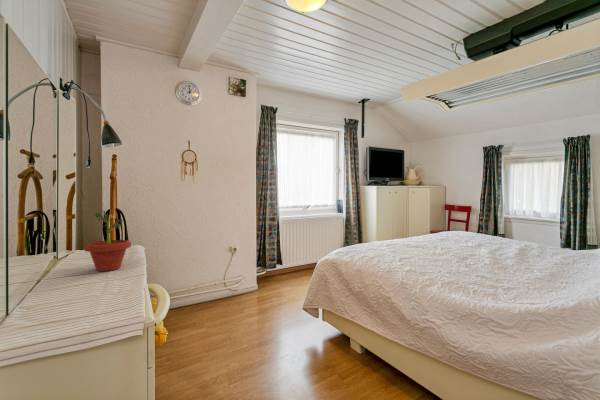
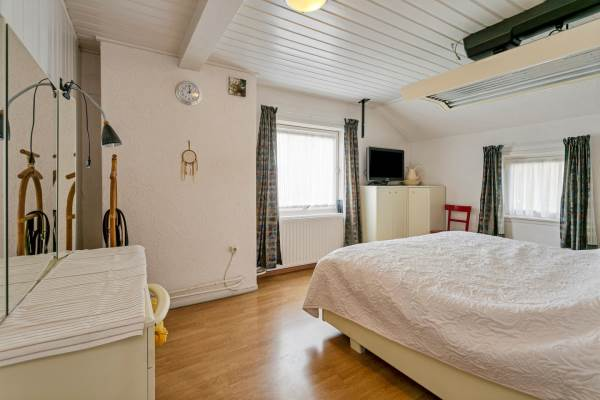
- potted plant (108, 238)
